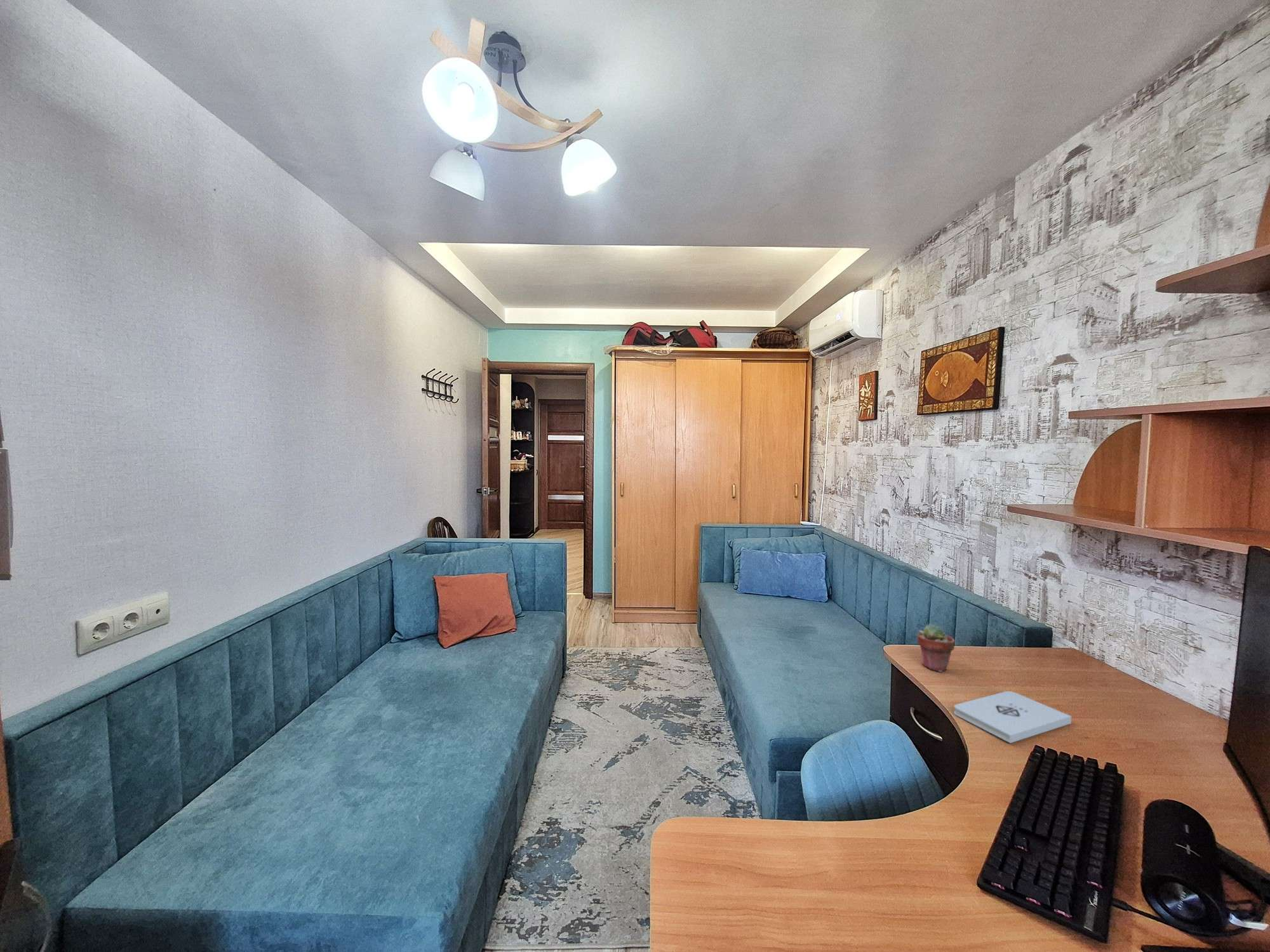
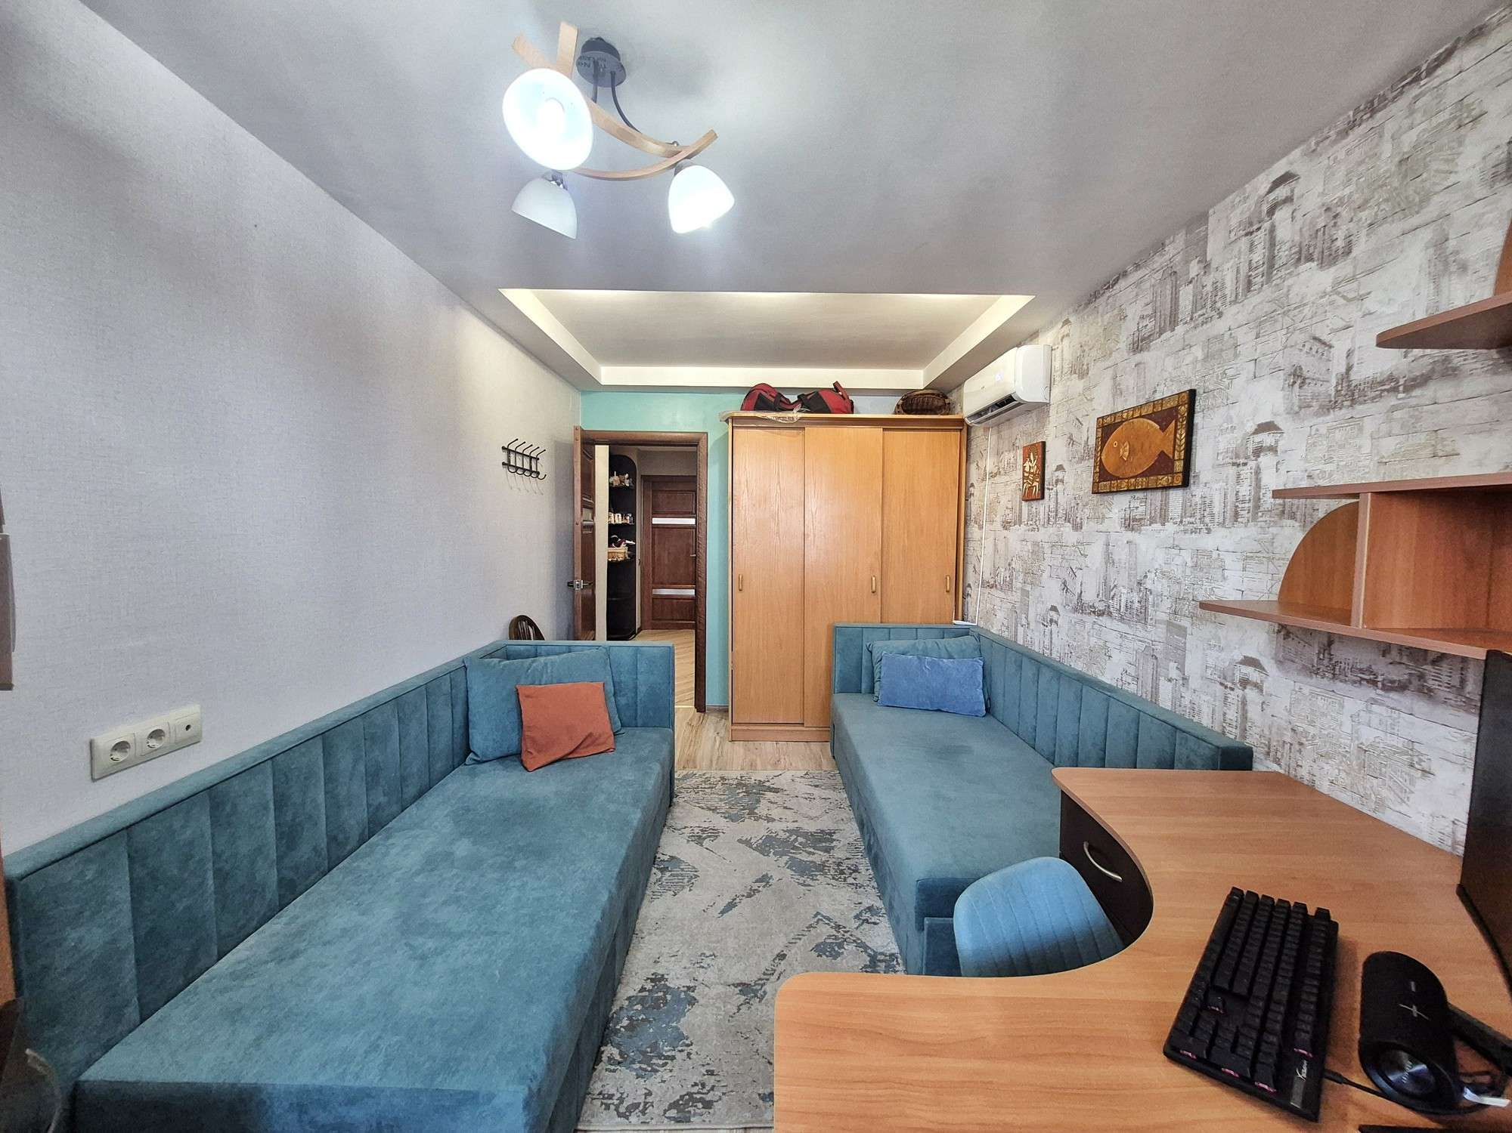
- potted succulent (935, 645)
- notepad (1010, 714)
